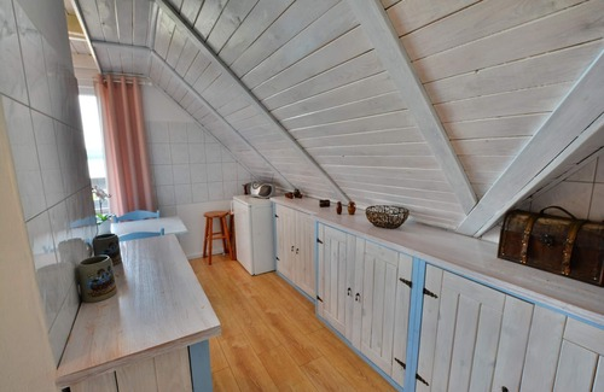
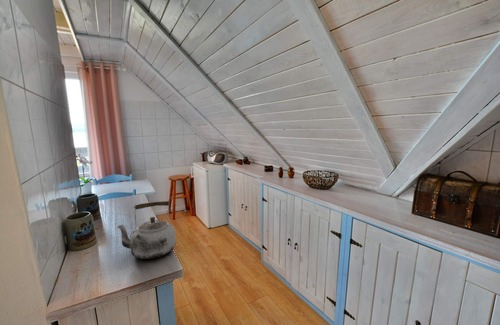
+ kettle (147, 227)
